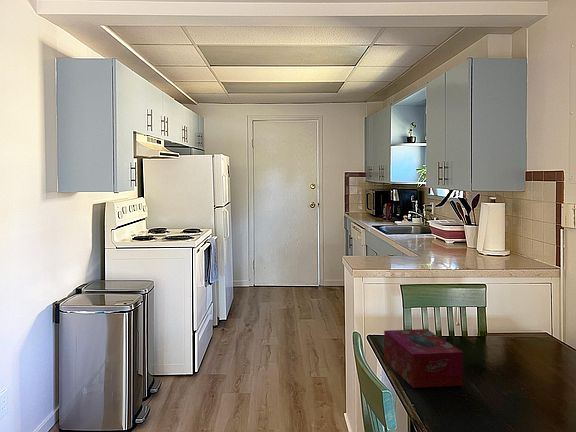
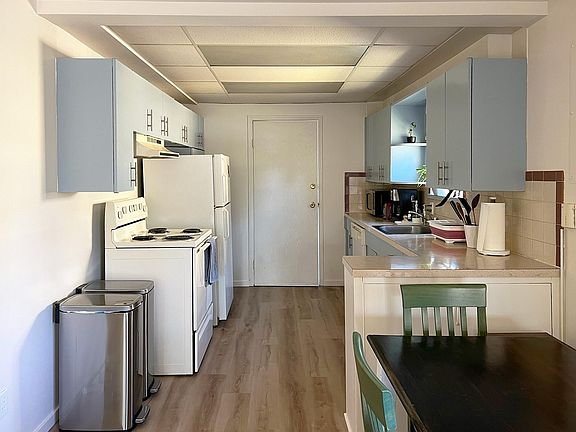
- tissue box (420, 356)
